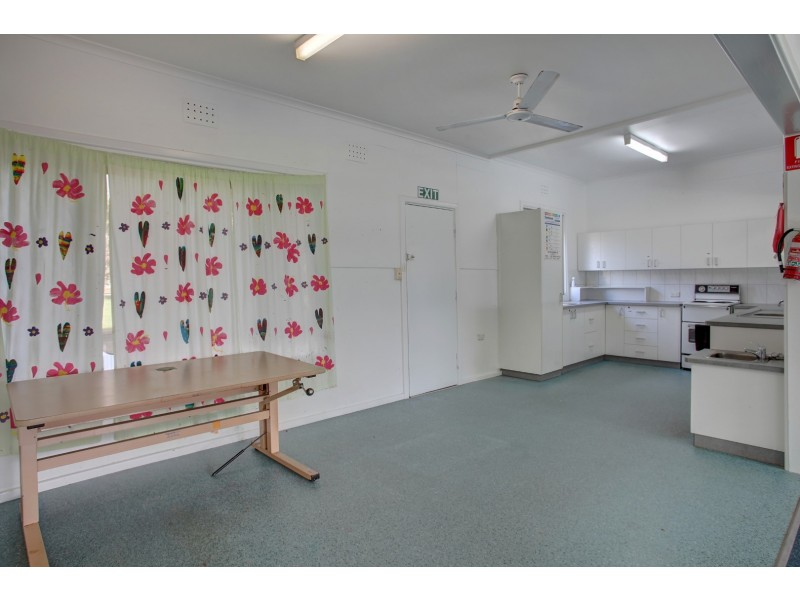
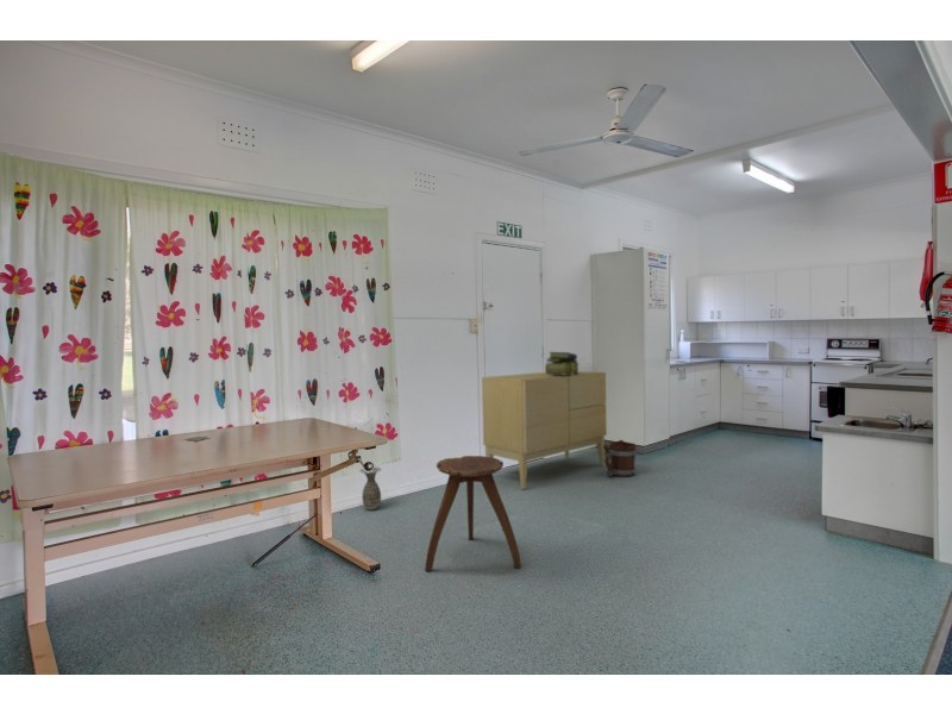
+ ceramic jug (370, 488)
+ stool (472, 507)
+ stack of books (562, 363)
+ sideboard (546, 422)
+ bucket (618, 458)
